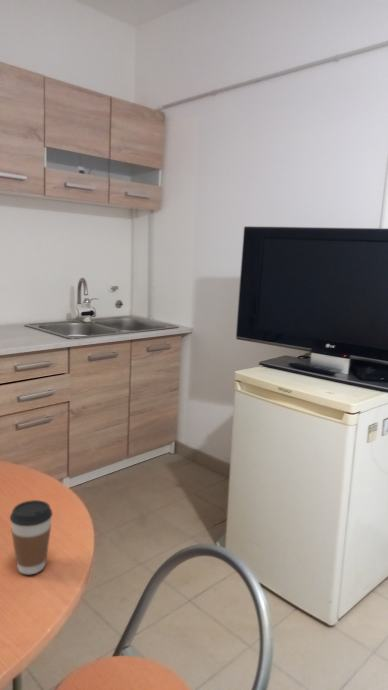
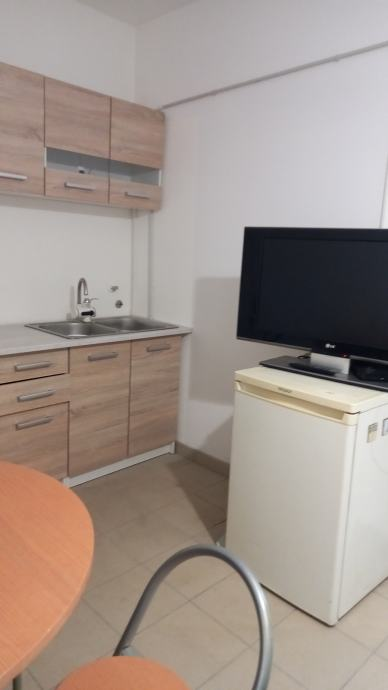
- coffee cup (31, 537)
